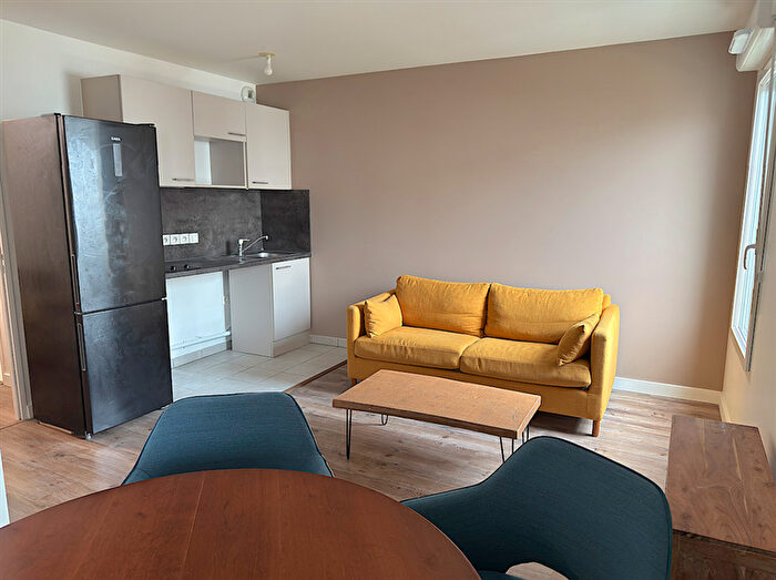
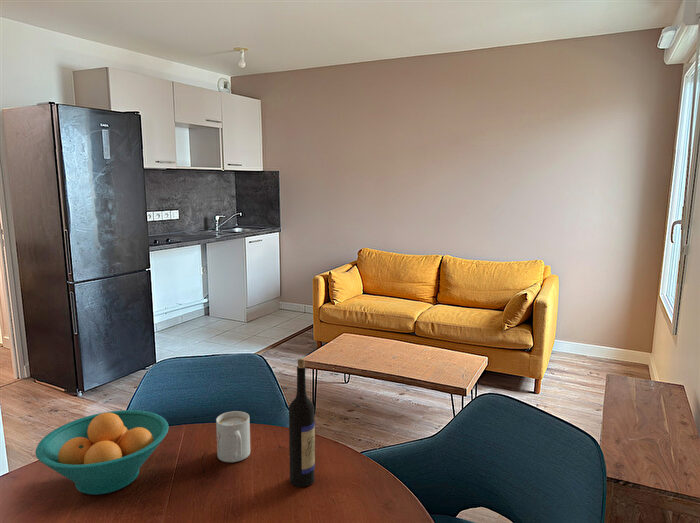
+ wine bottle (301, 420)
+ fruit bowl (106, 447)
+ mug (234, 439)
